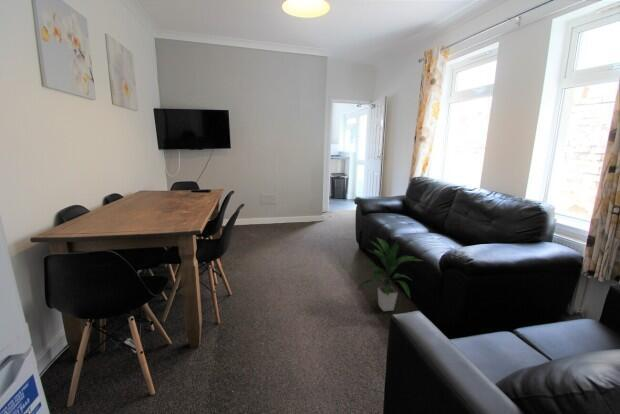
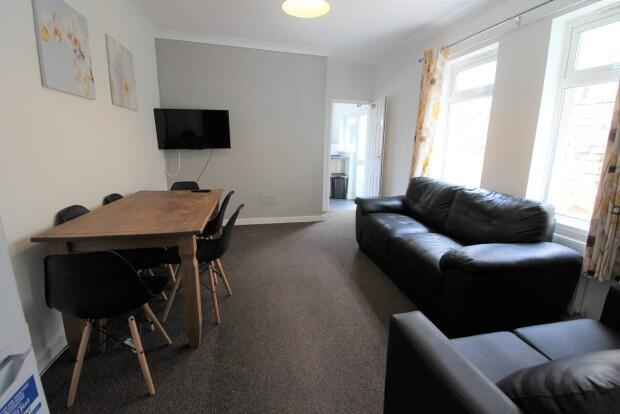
- indoor plant (385, 273)
